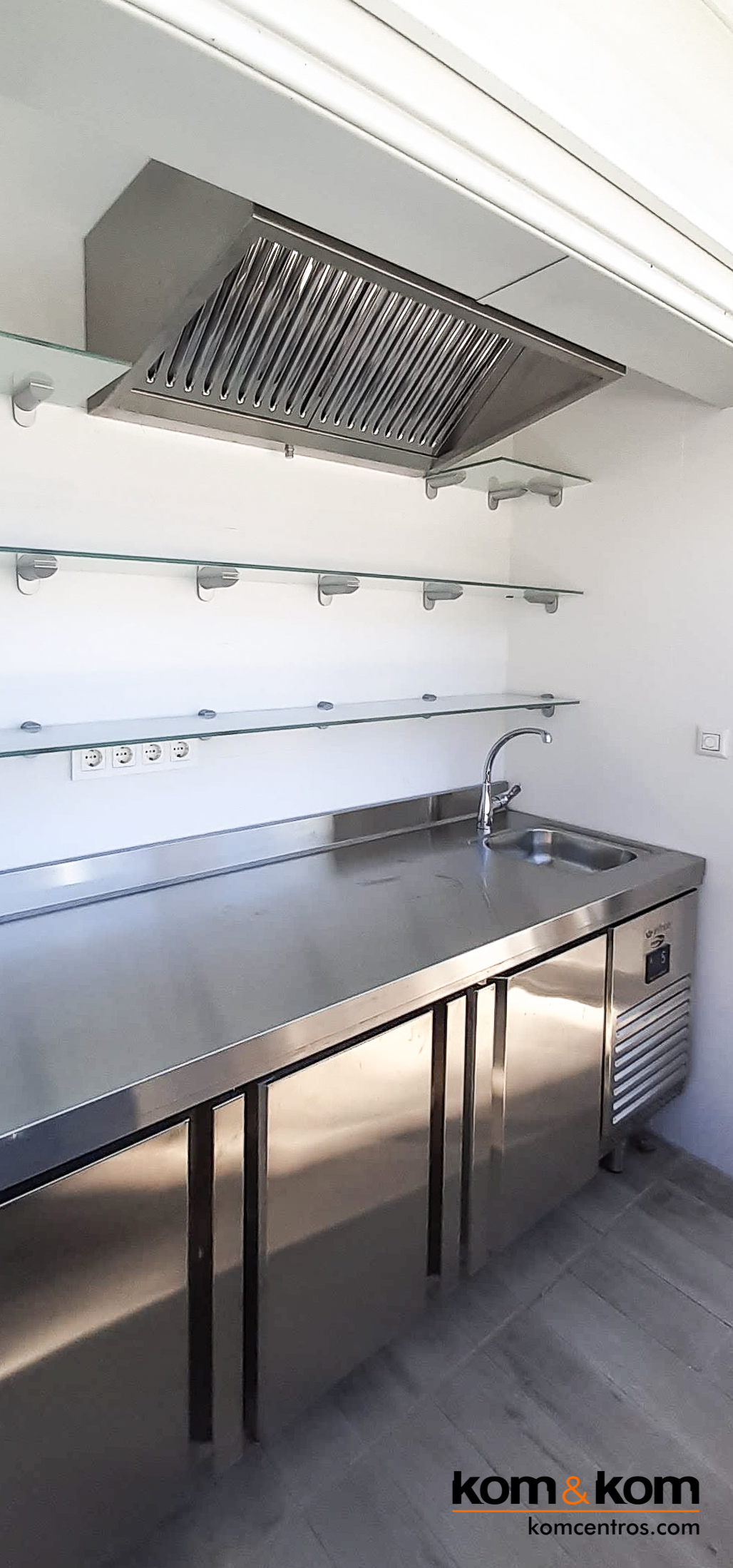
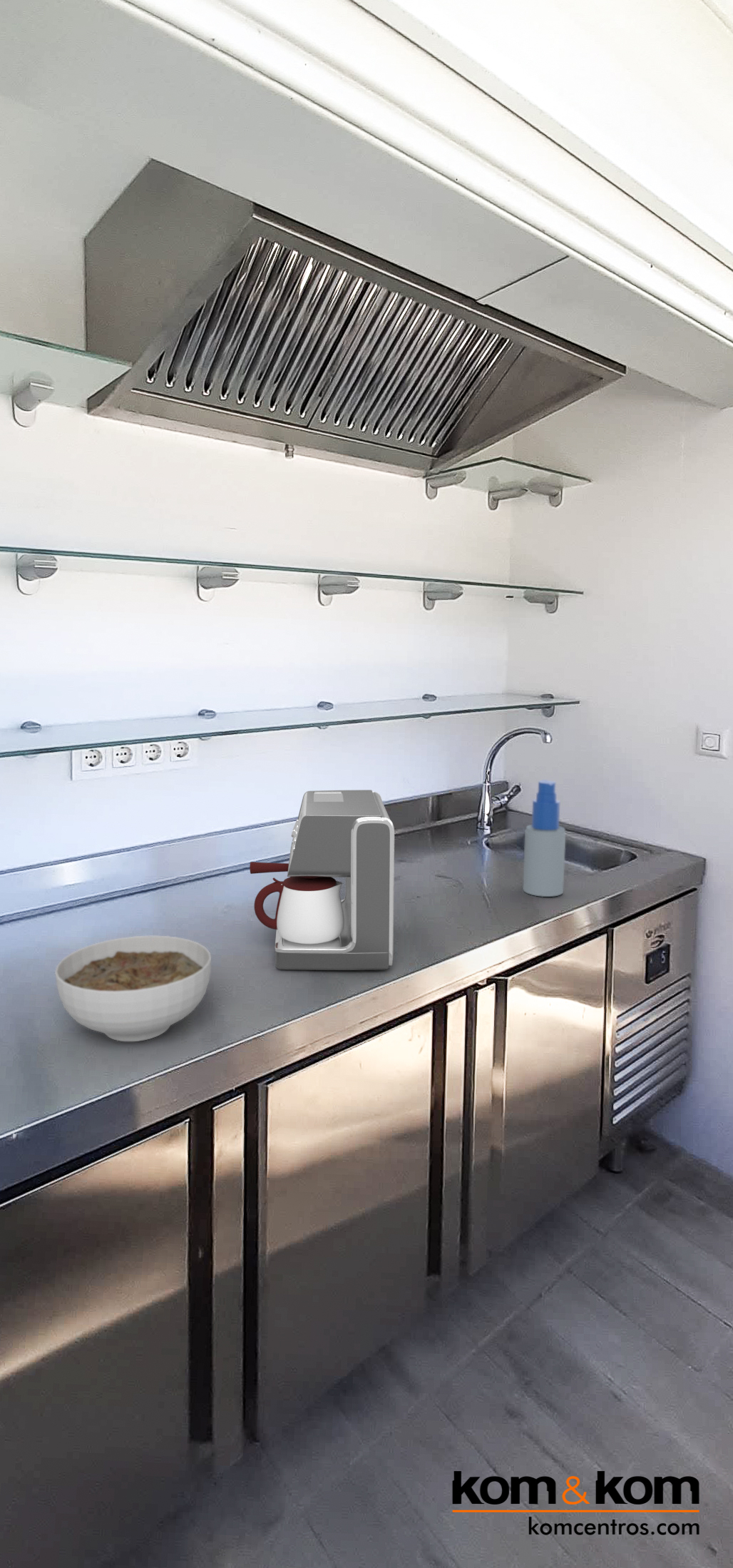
+ bowl (136, 994)
+ coffee maker (336, 873)
+ spray bottle (545, 836)
